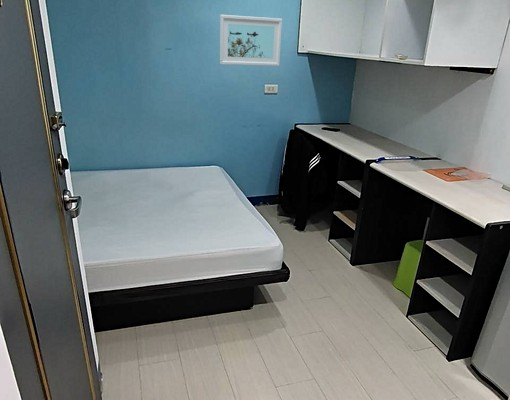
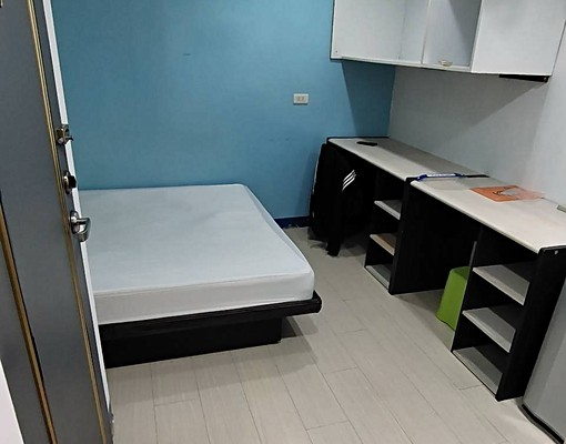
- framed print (251, 41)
